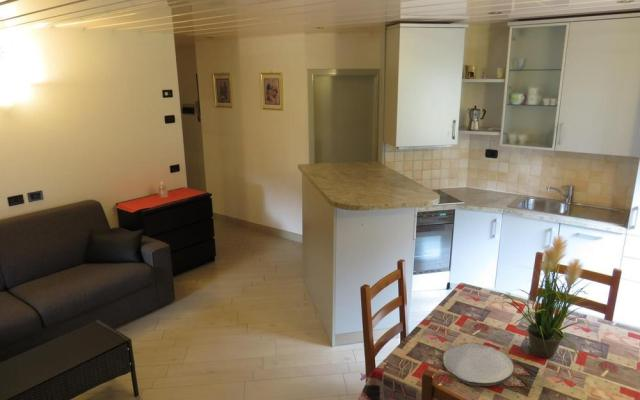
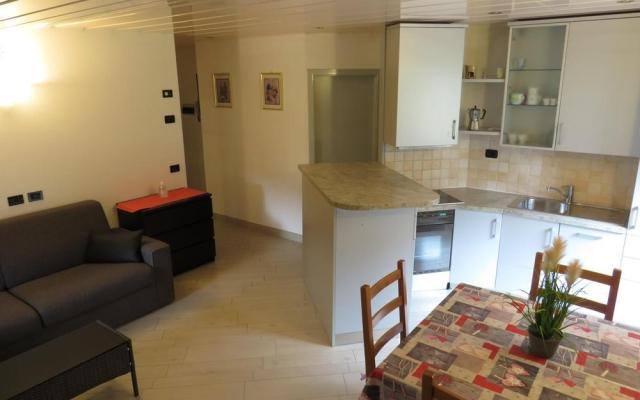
- plate (476, 364)
